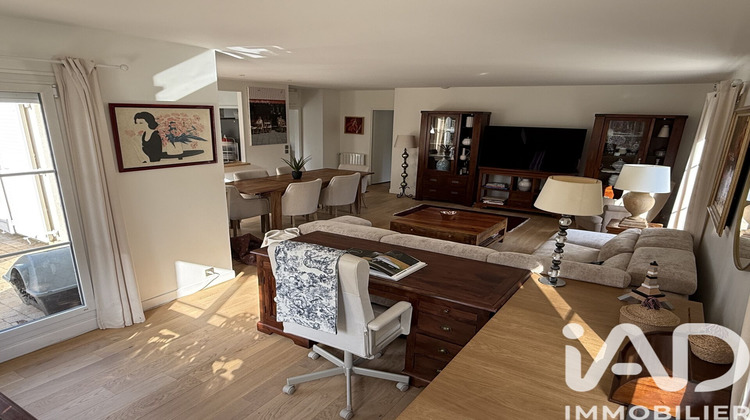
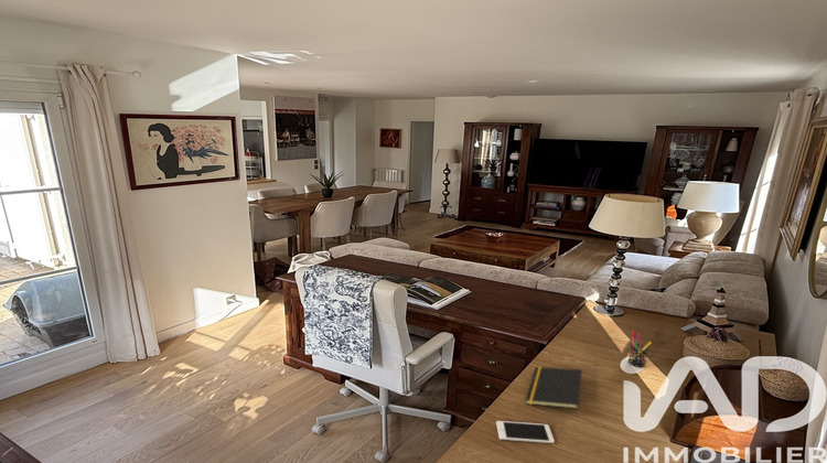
+ pen holder (636, 348)
+ cell phone (524, 431)
+ notepad (555, 386)
